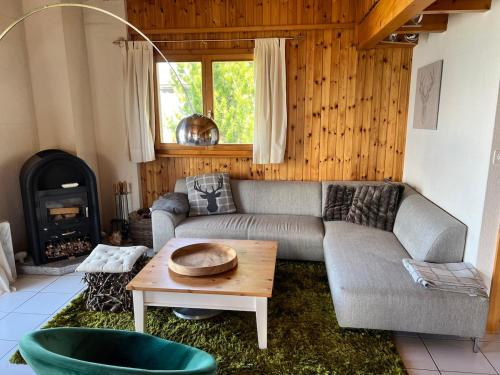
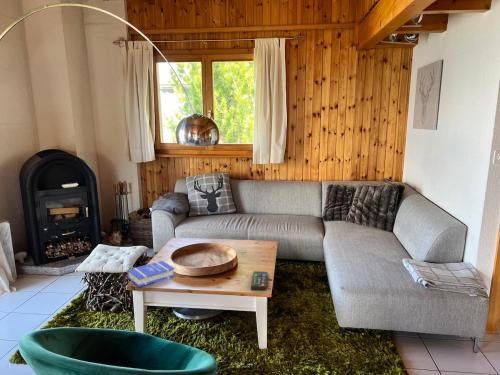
+ book (151, 272)
+ remote control (259, 280)
